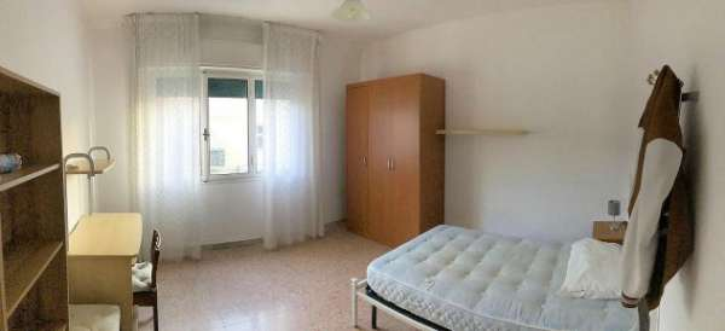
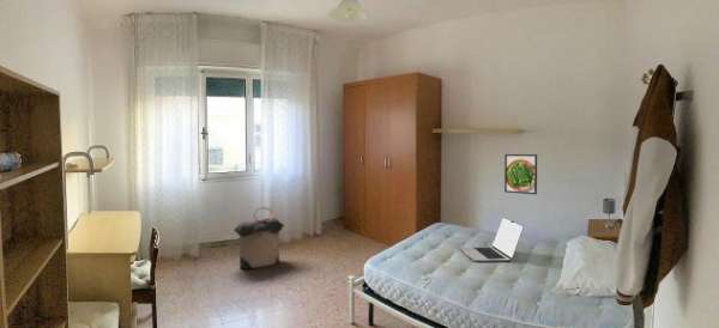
+ laundry hamper (259, 236)
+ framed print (520, 174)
+ laptop (494, 241)
